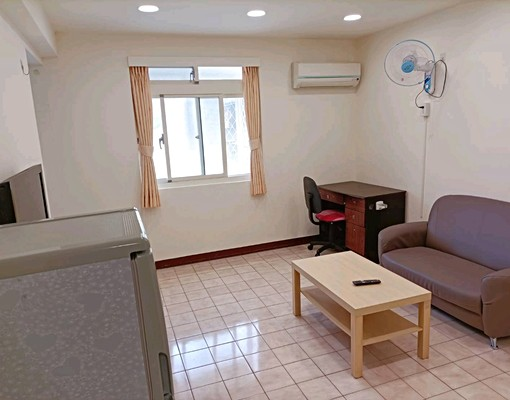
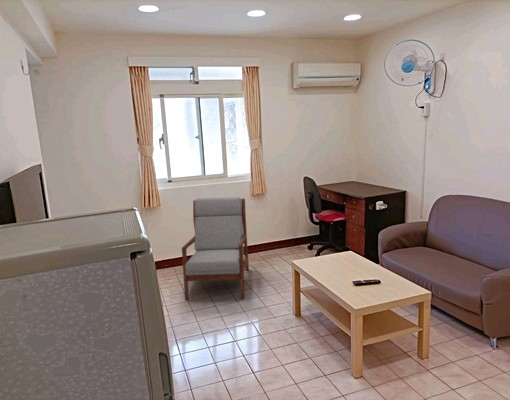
+ armchair (216, 244)
